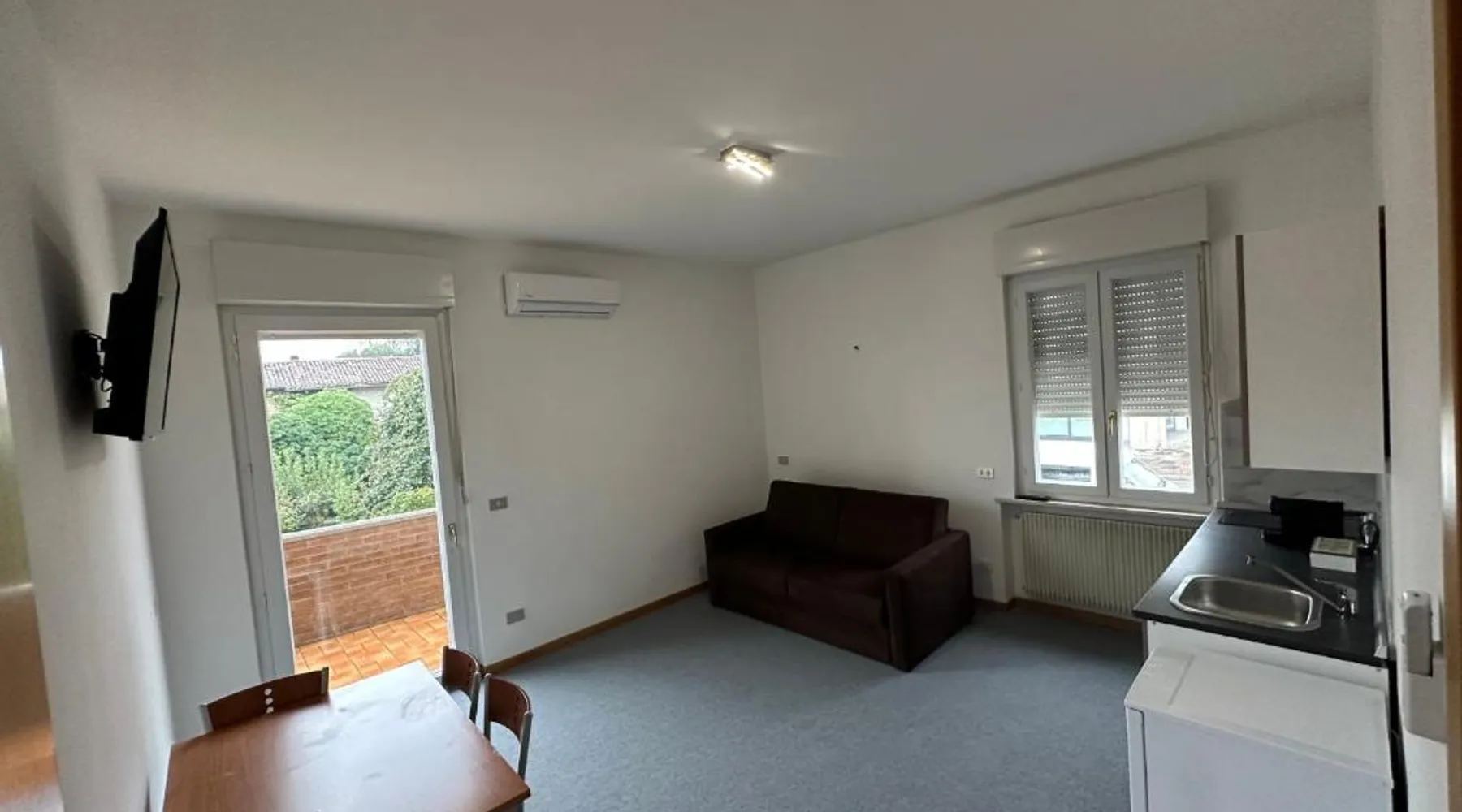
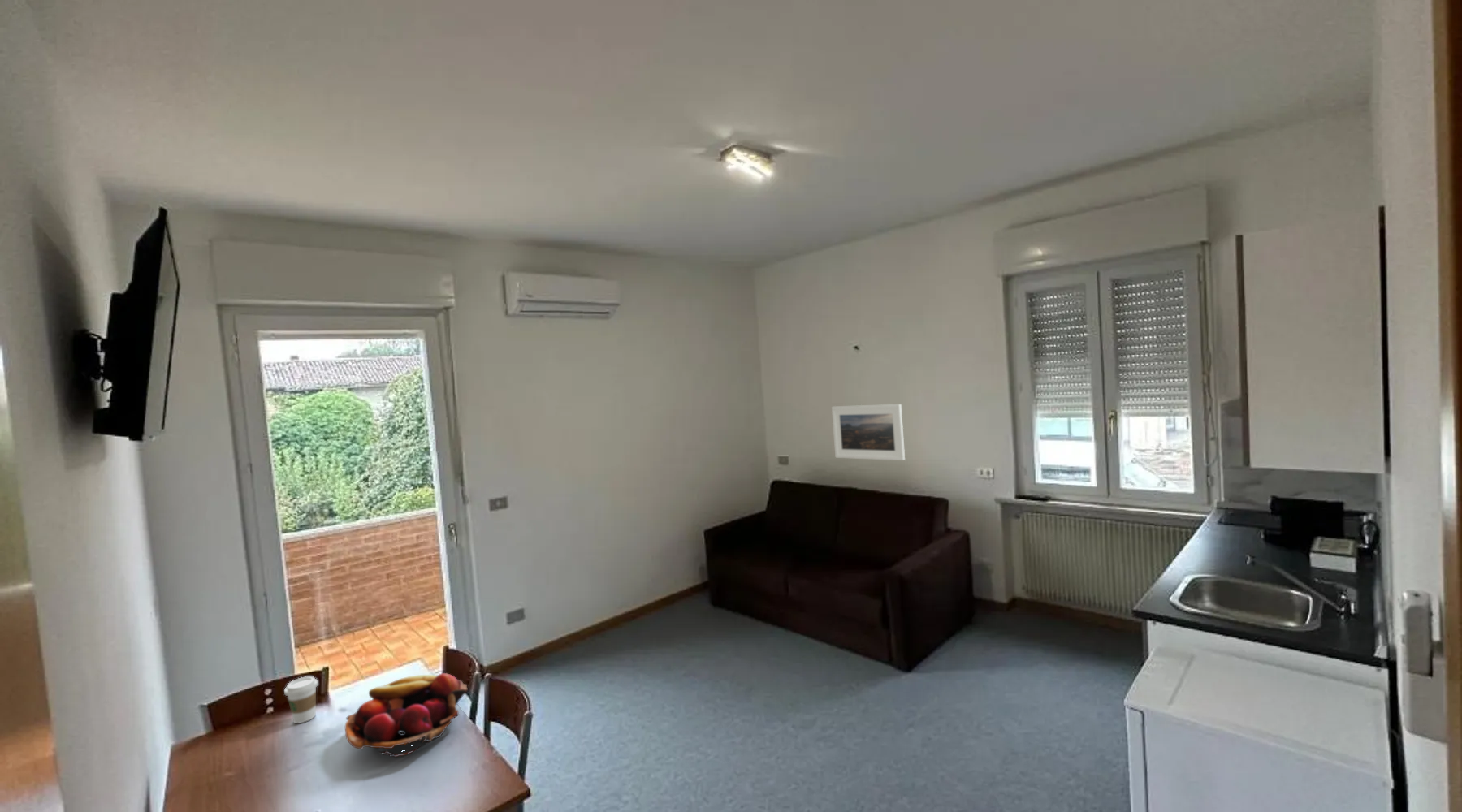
+ coffee cup (302, 700)
+ fruit basket (406, 708)
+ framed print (867, 432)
